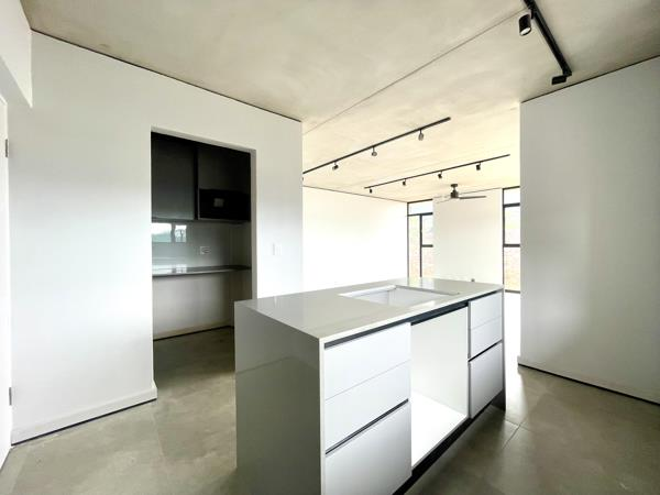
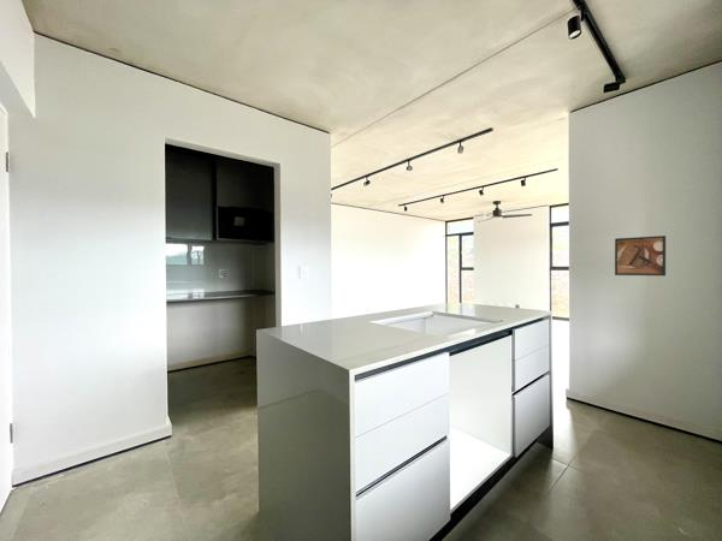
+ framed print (639, 256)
